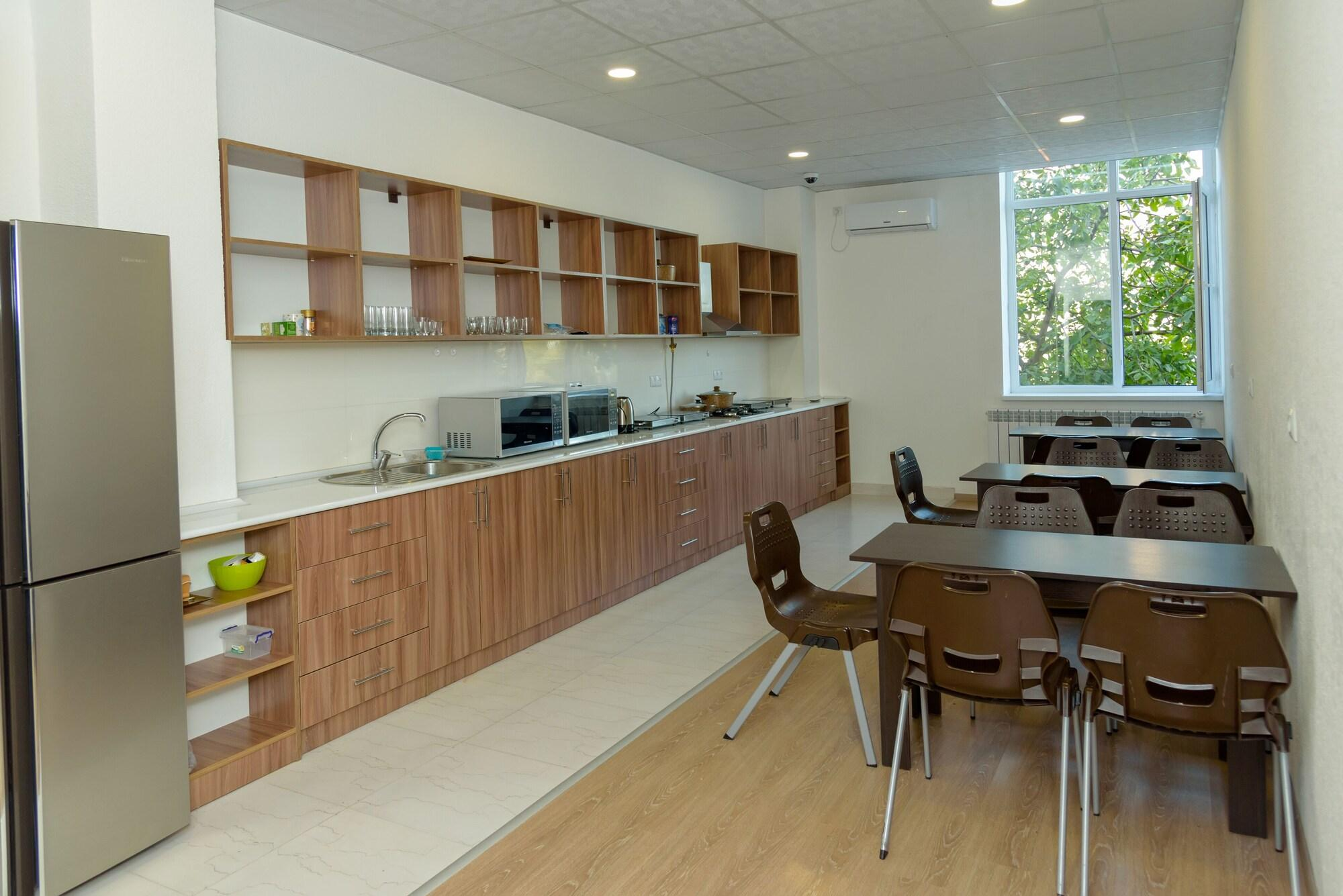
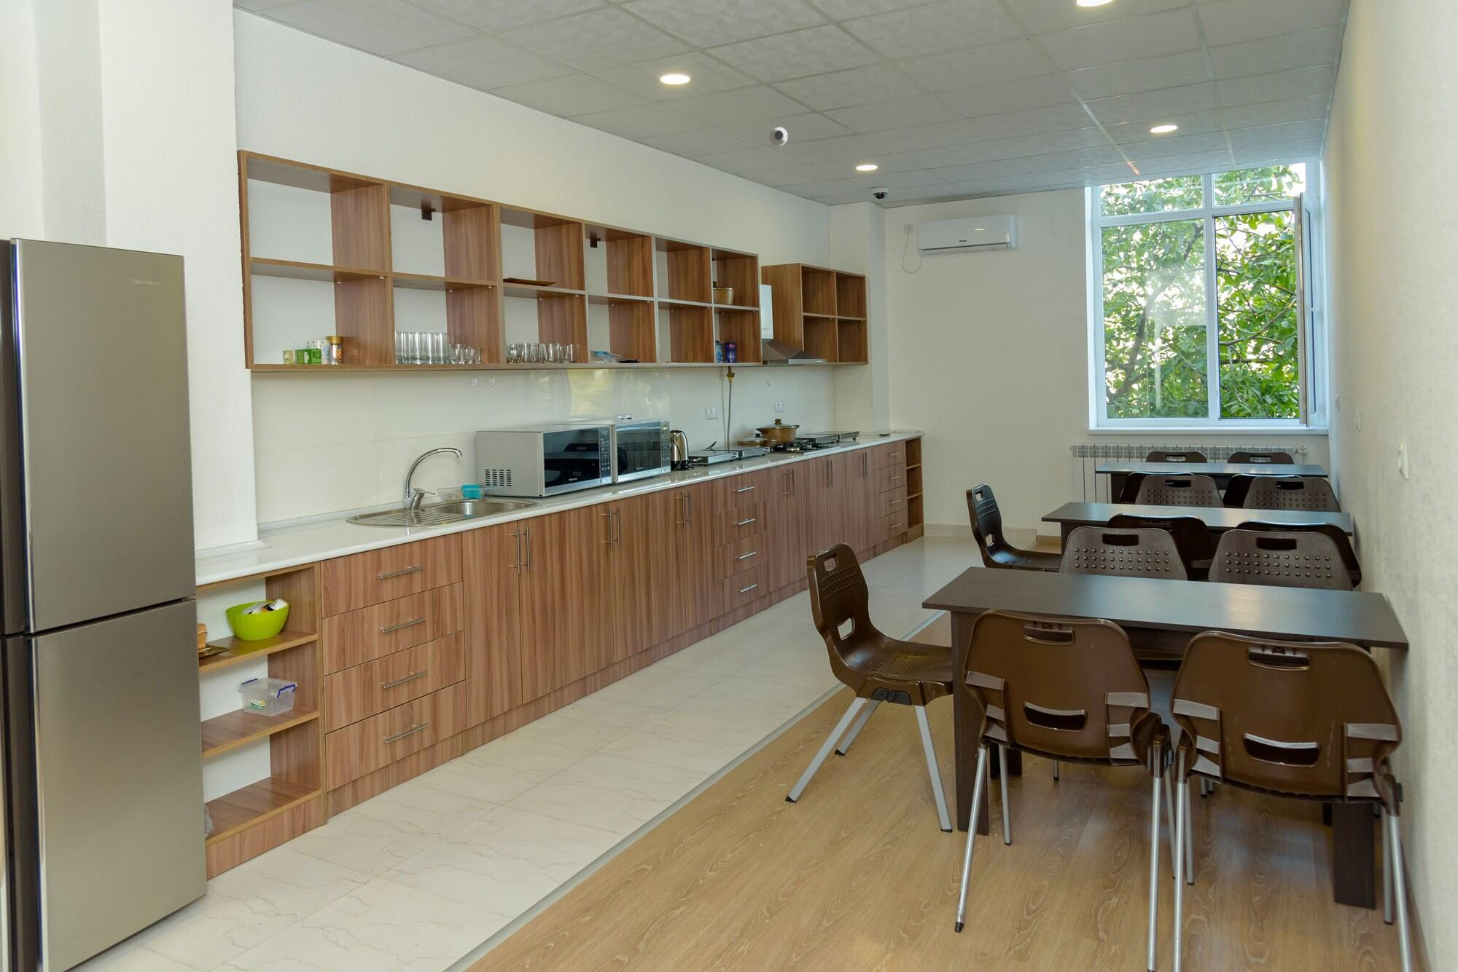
+ smoke detector (778, 136)
